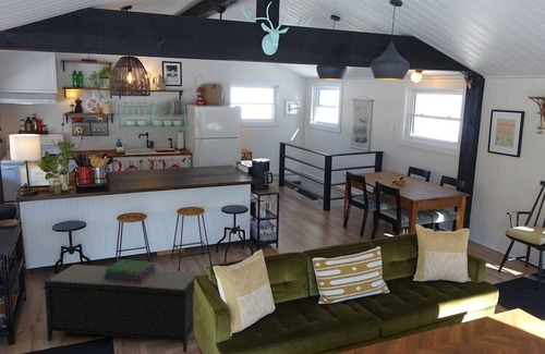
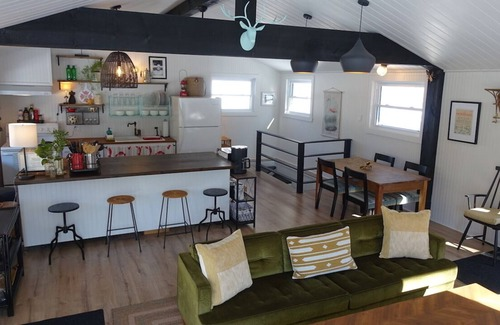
- bench (124, 305)
- stack of books (130, 270)
